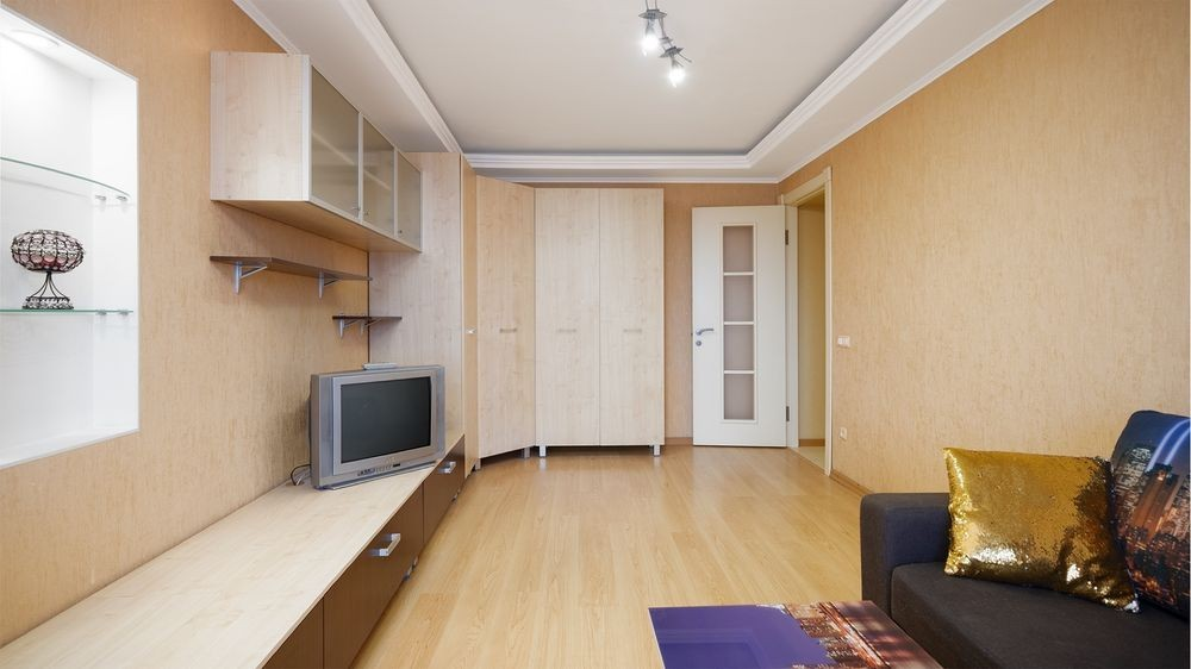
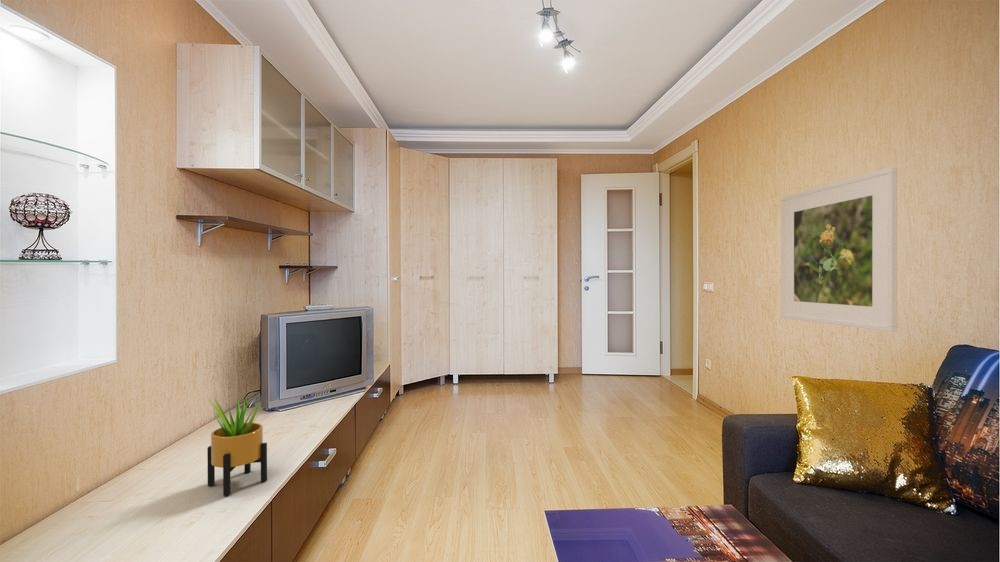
+ potted plant (237, 437)
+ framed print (829, 254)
